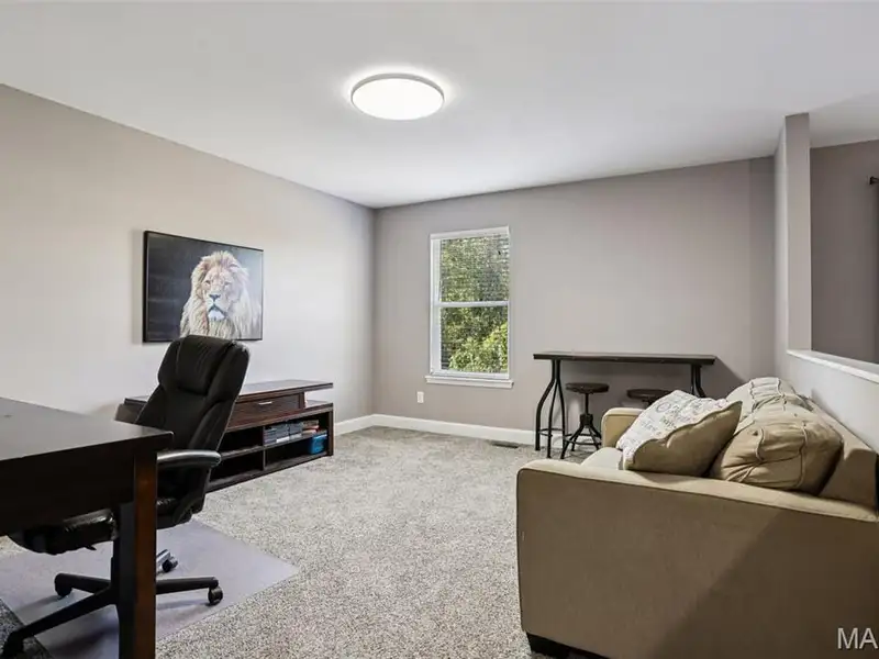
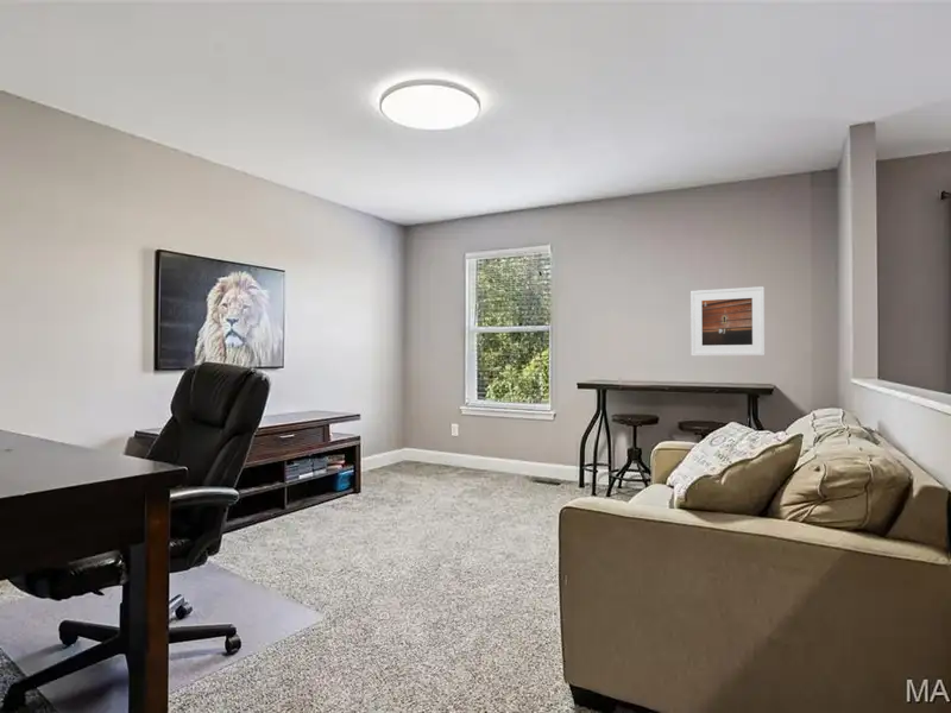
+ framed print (726, 322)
